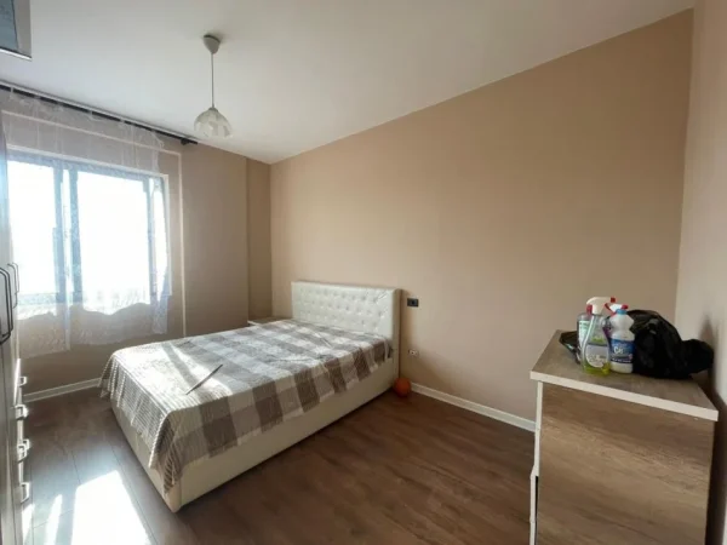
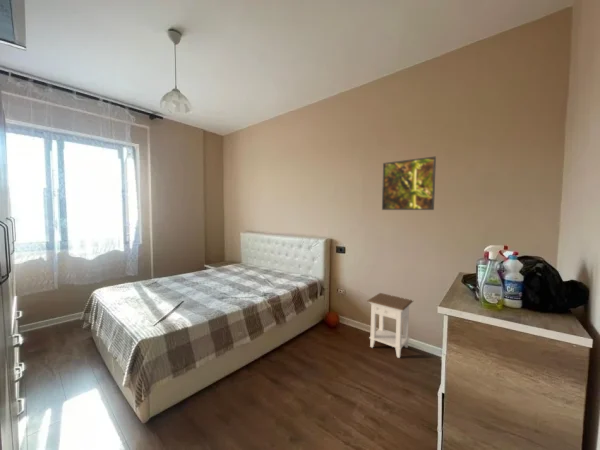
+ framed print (407, 185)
+ nightstand (389, 317)
